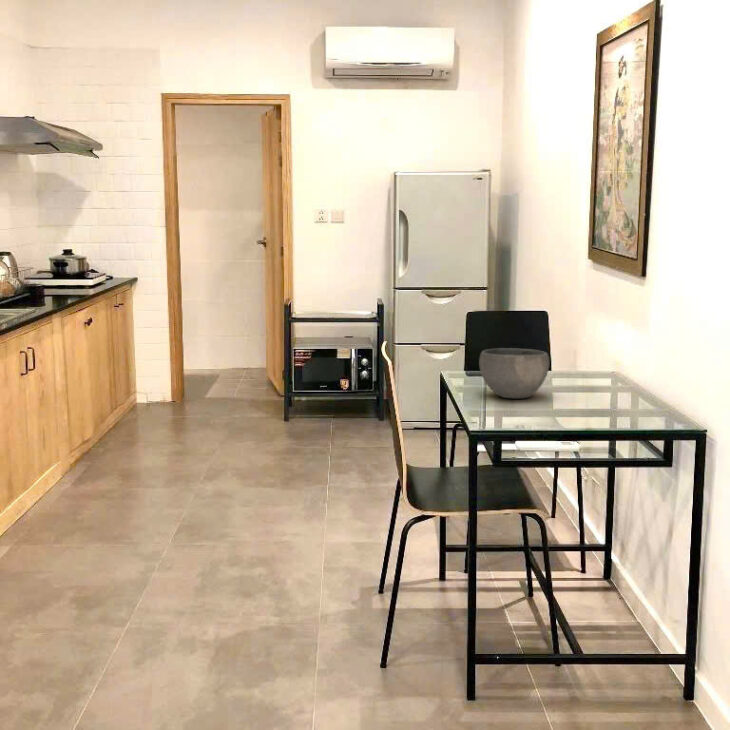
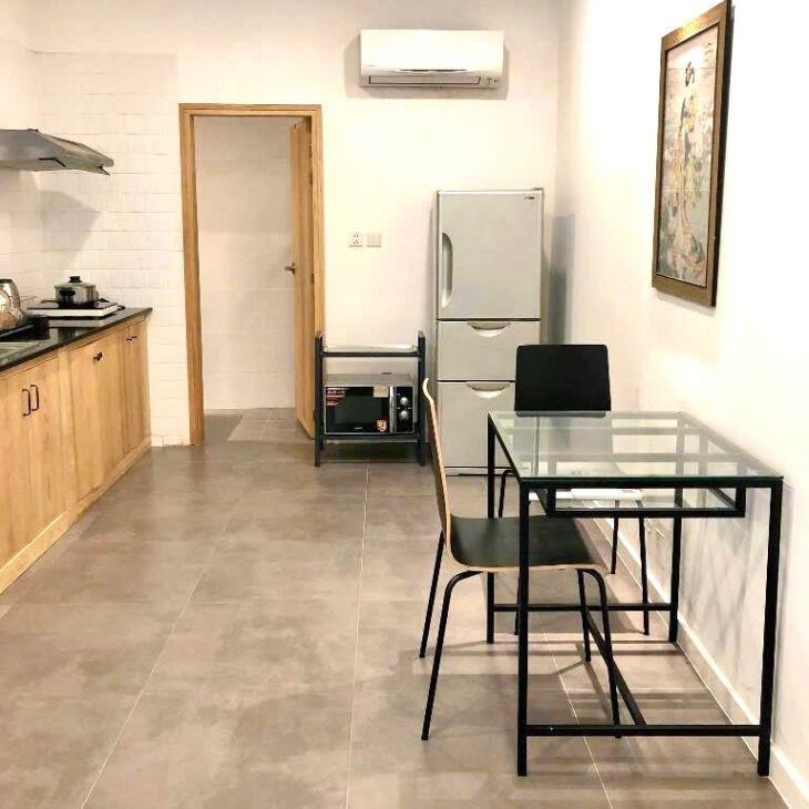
- bowl (514, 373)
